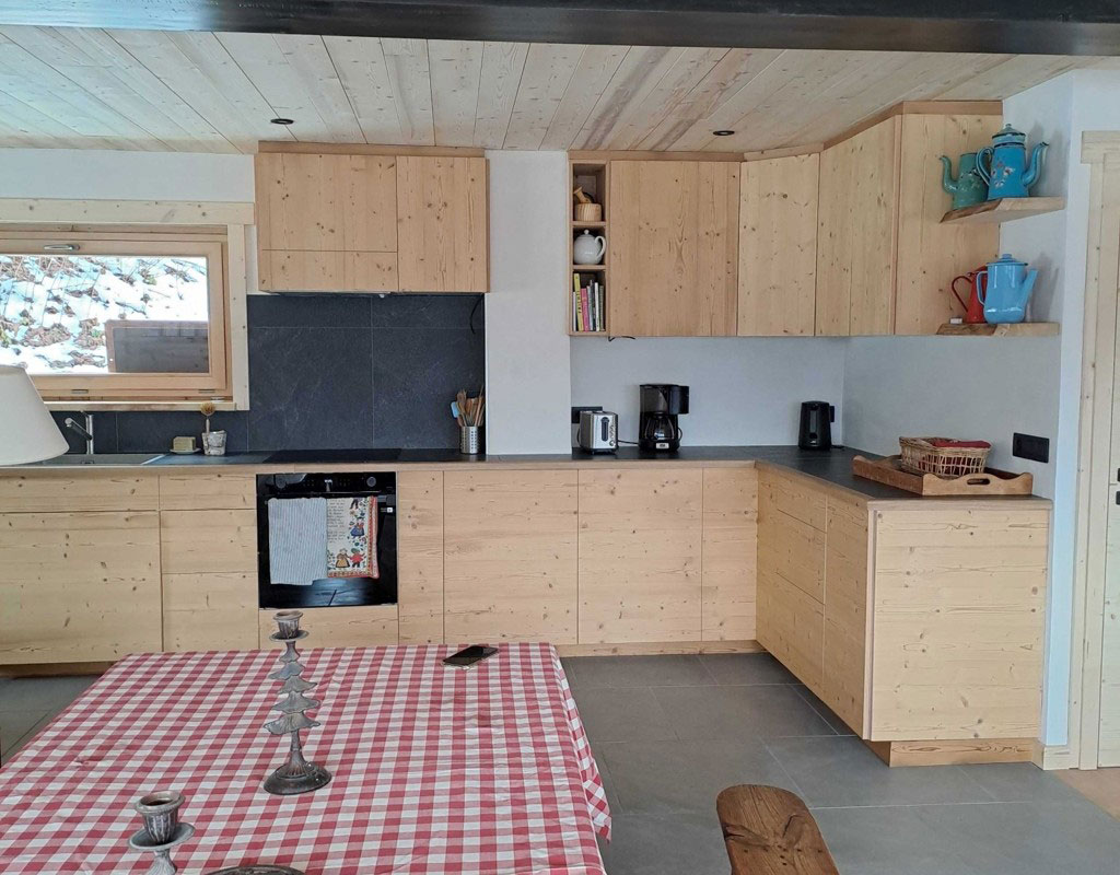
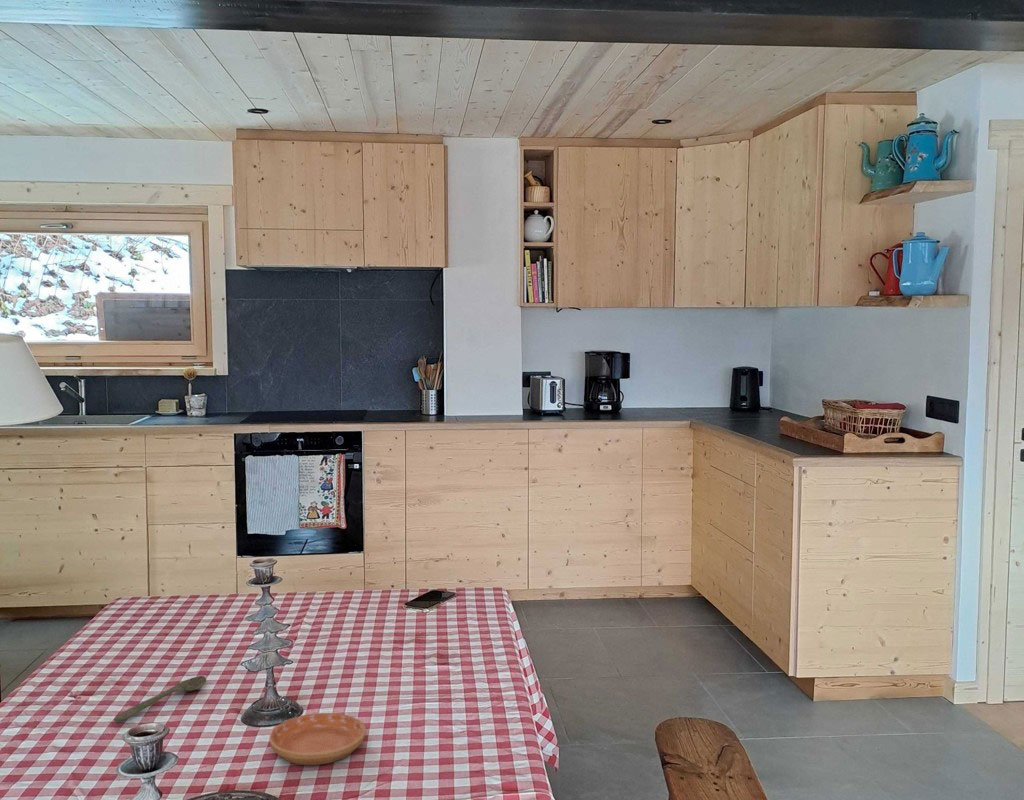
+ saucer (318, 739)
+ spoon (161, 697)
